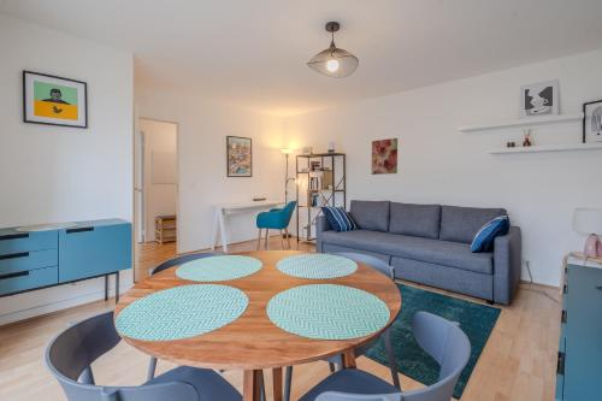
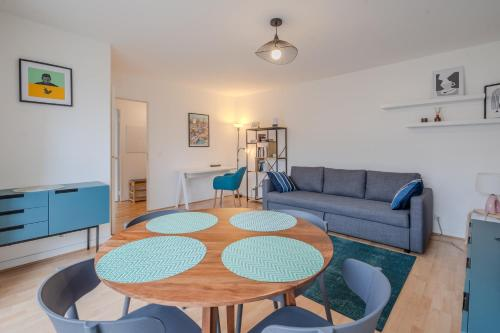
- wall art (384, 157)
